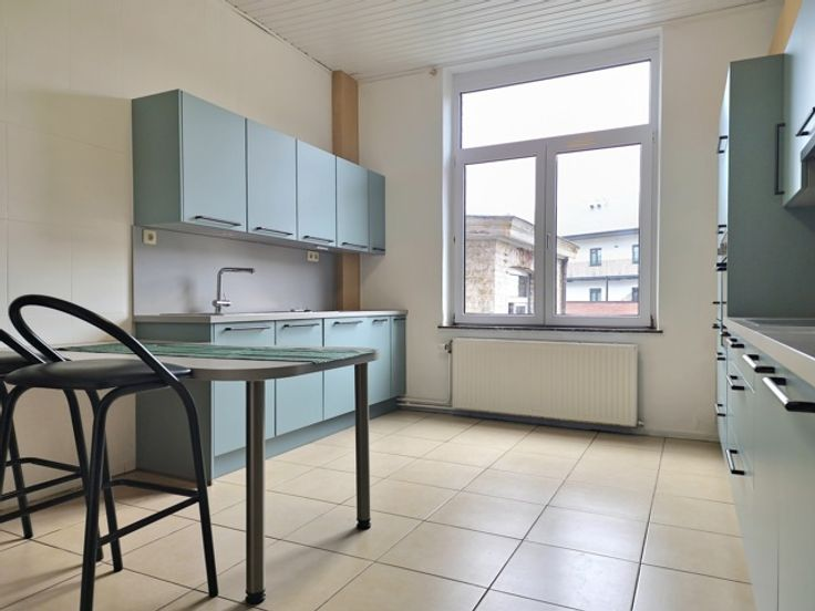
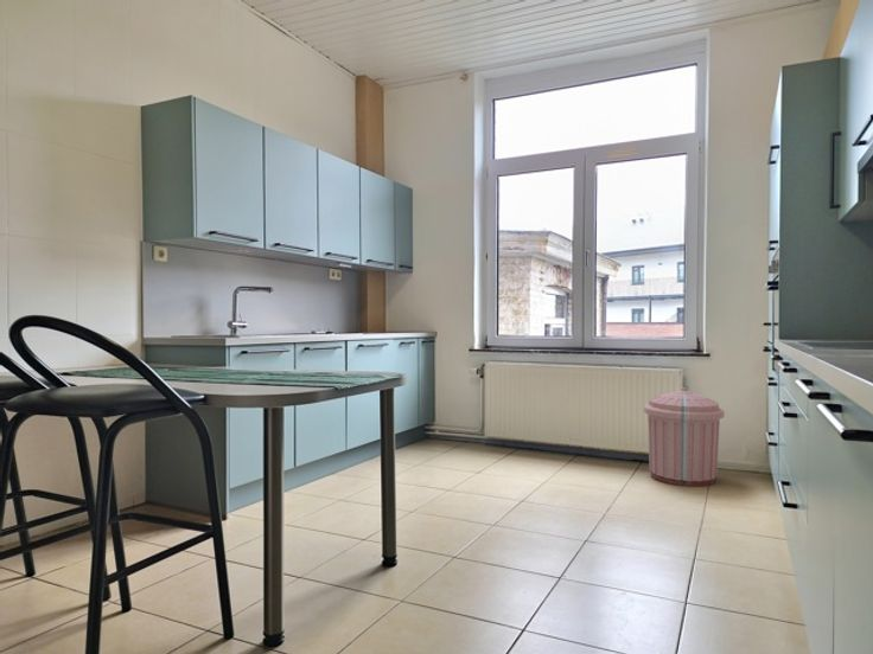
+ trash can (682, 432)
